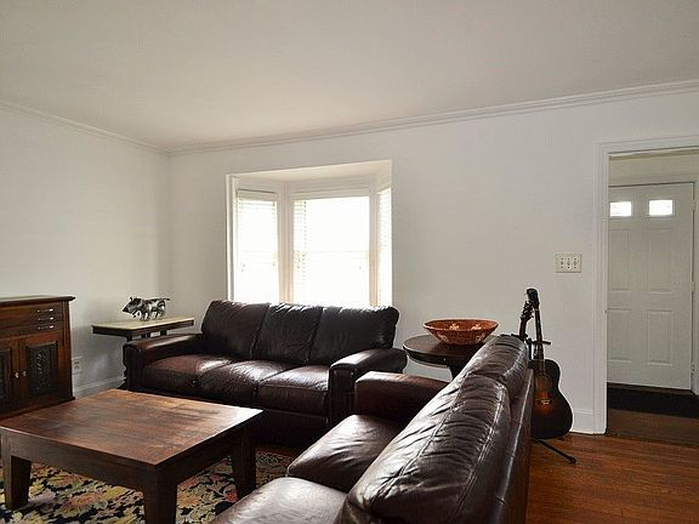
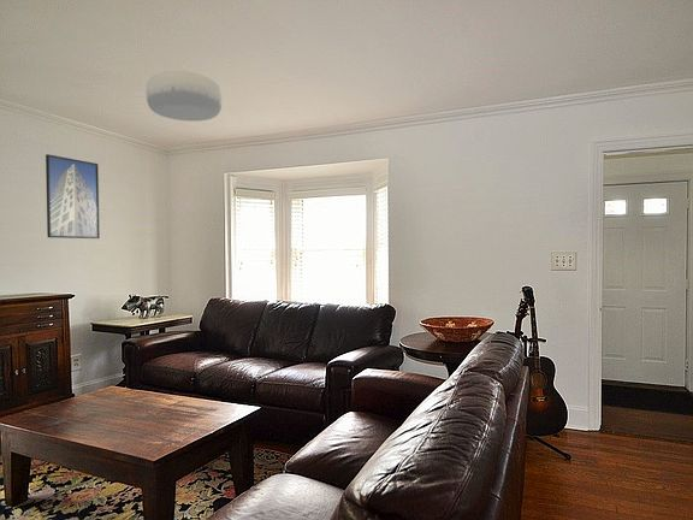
+ ceiling light (184, 96)
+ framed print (73, 199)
